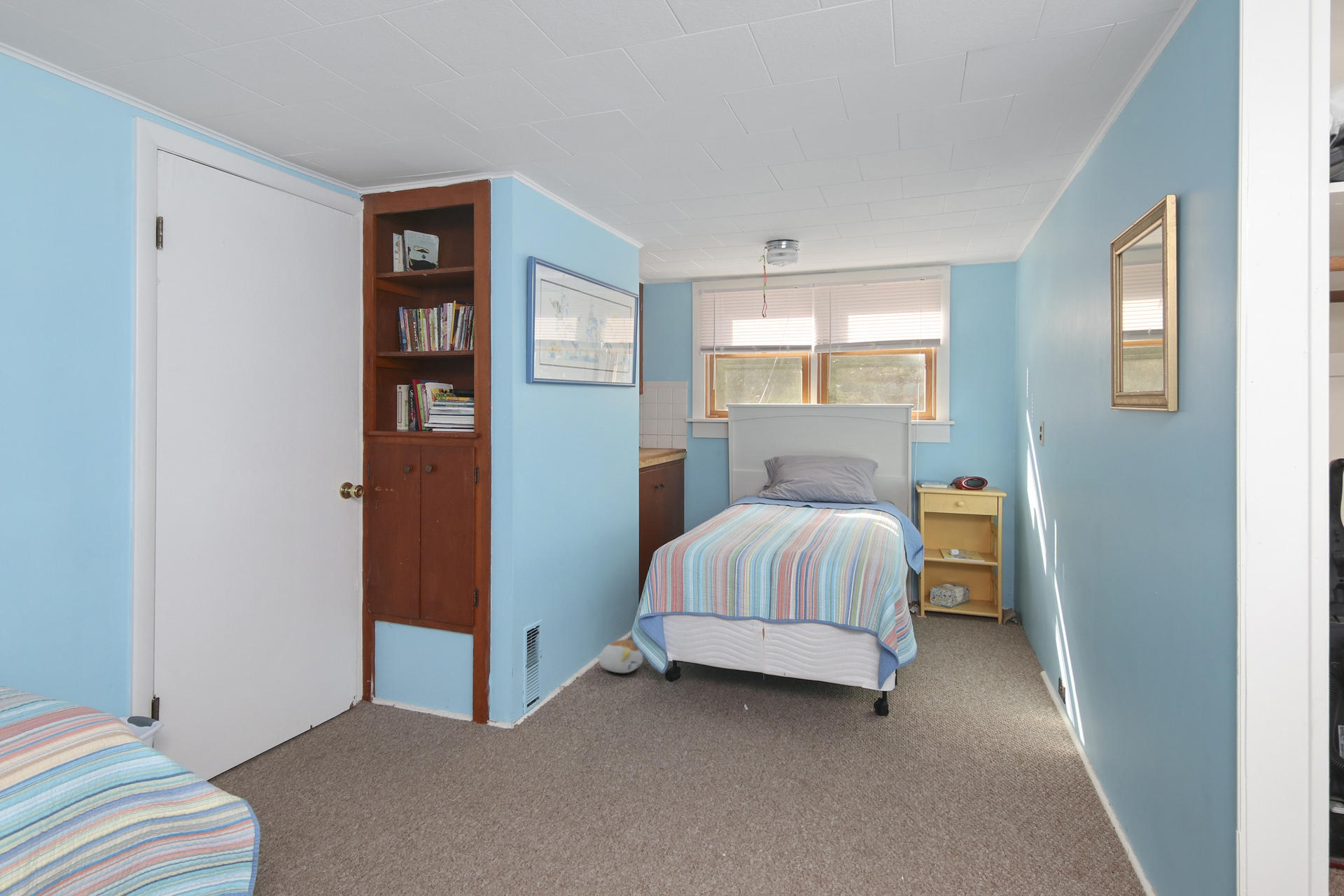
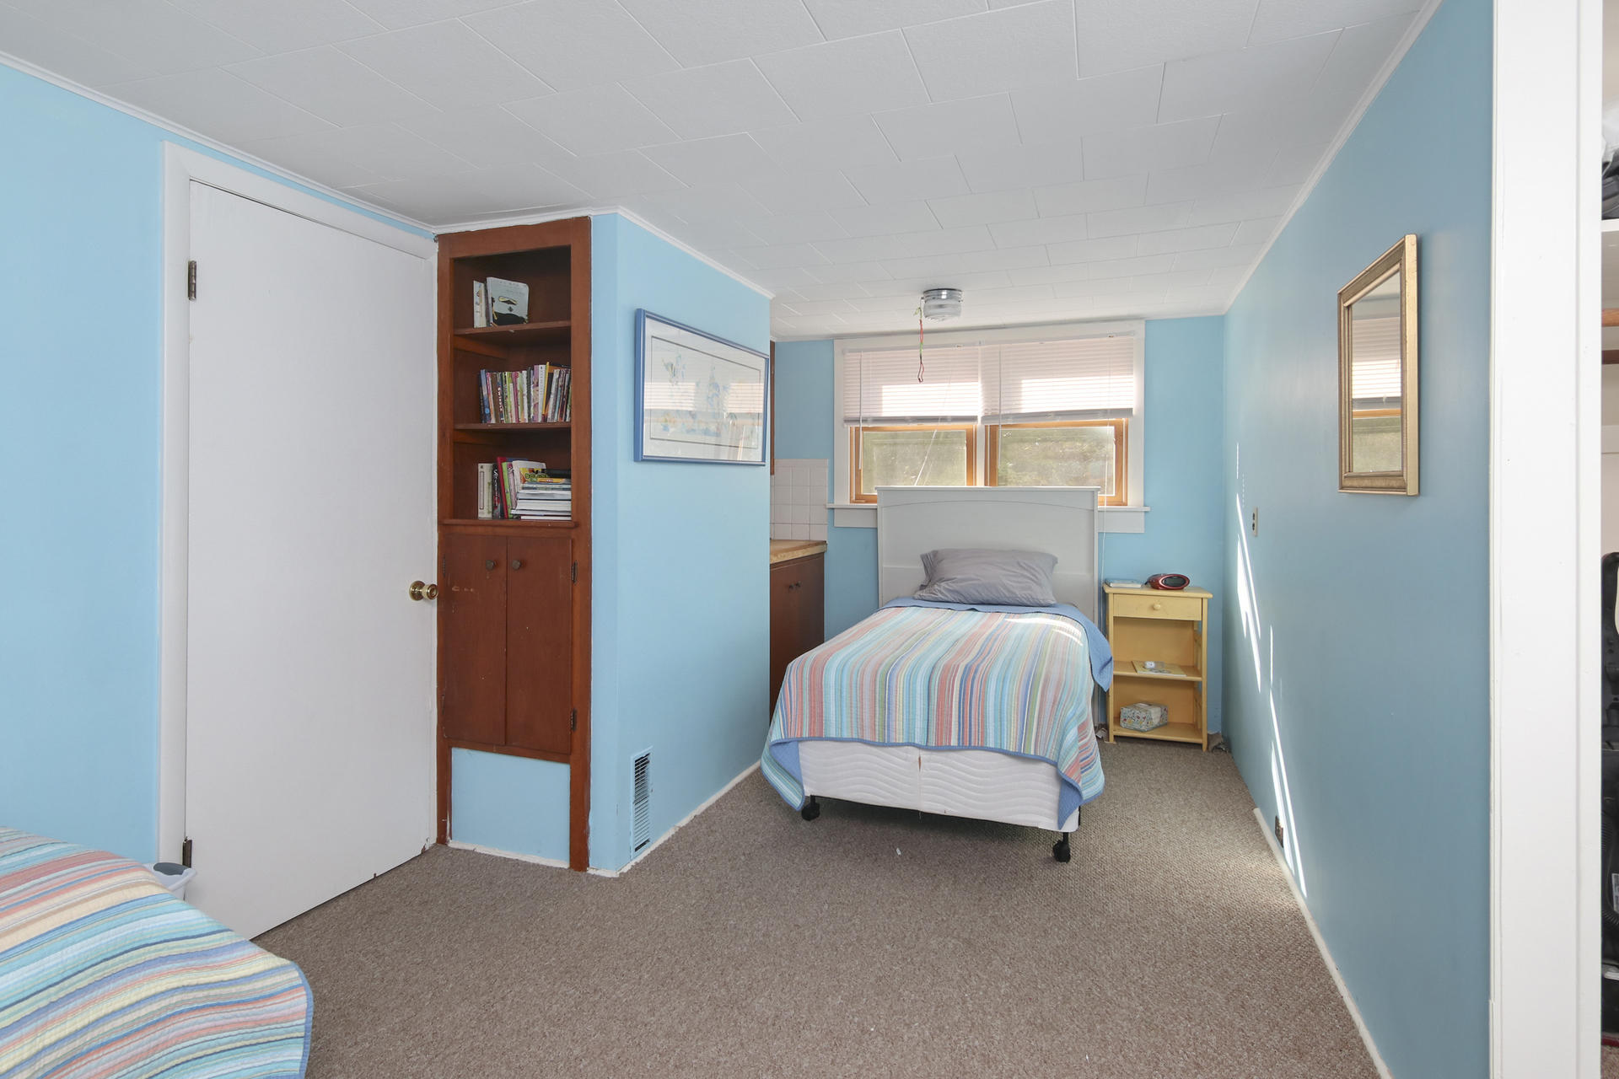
- plush toy (617, 654)
